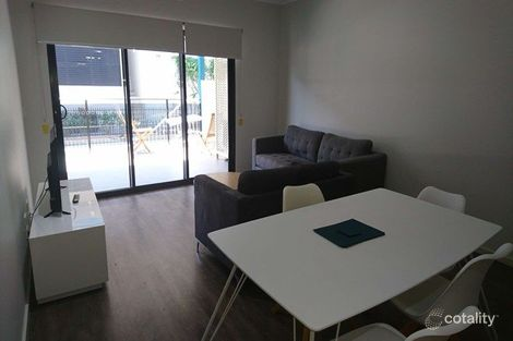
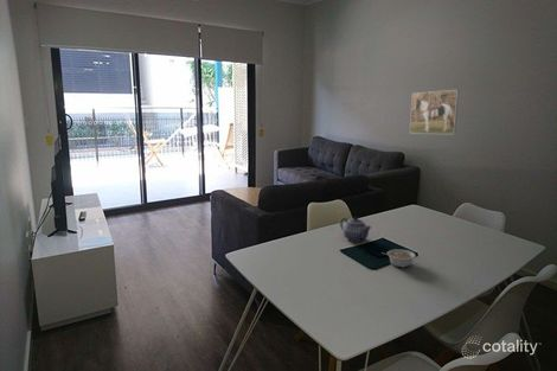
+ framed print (433, 113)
+ legume (399, 257)
+ teapot (354, 228)
